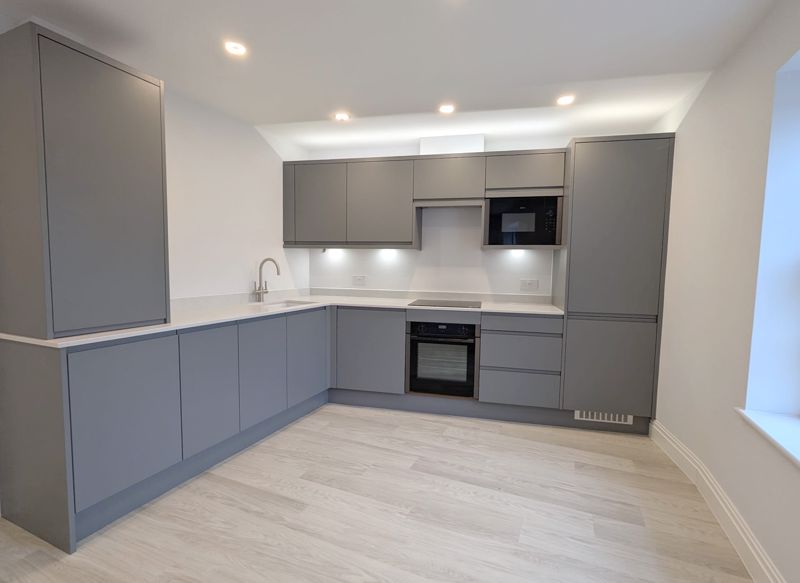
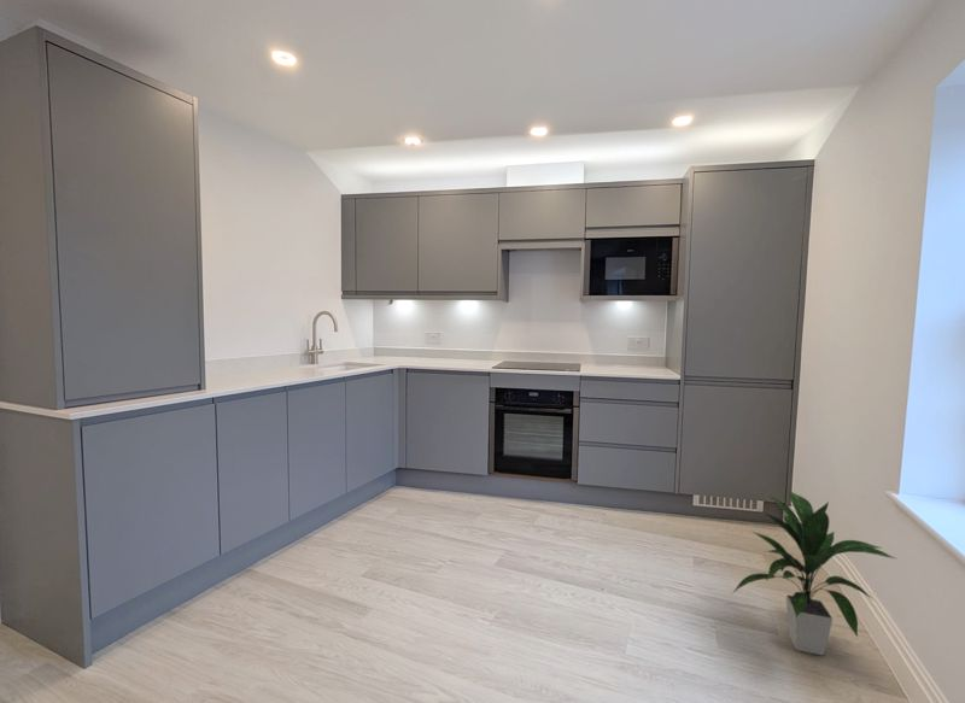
+ indoor plant (803, 568)
